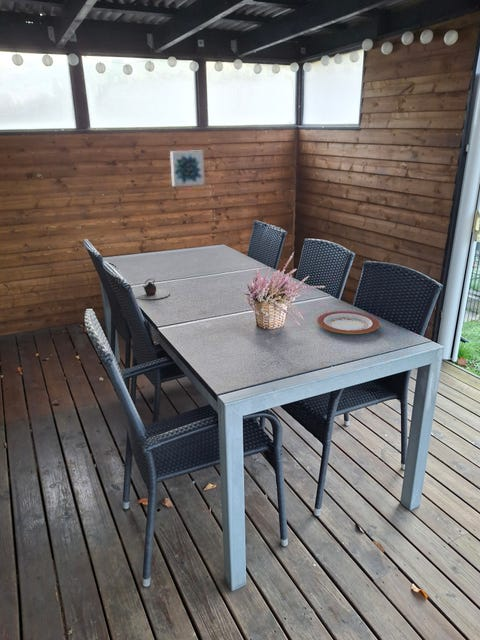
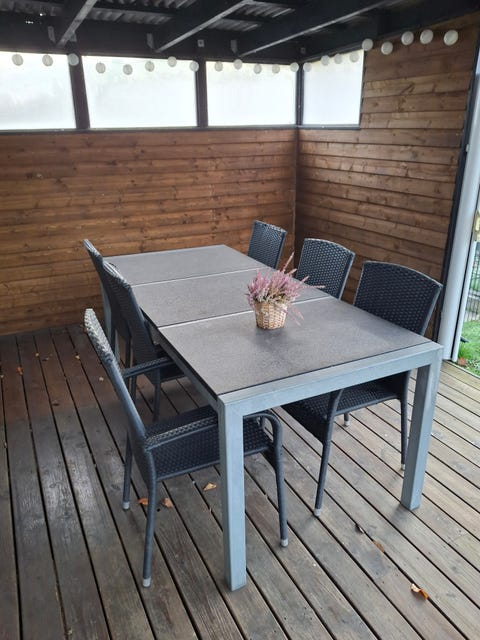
- wall art (187, 168)
- teapot (150, 286)
- plate (347, 323)
